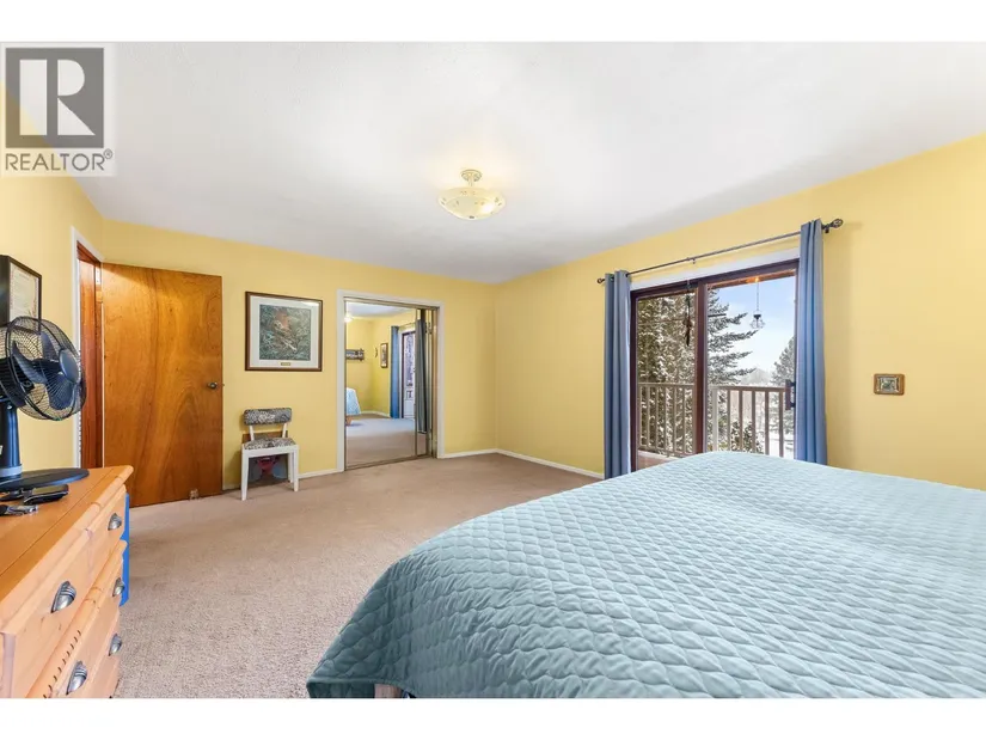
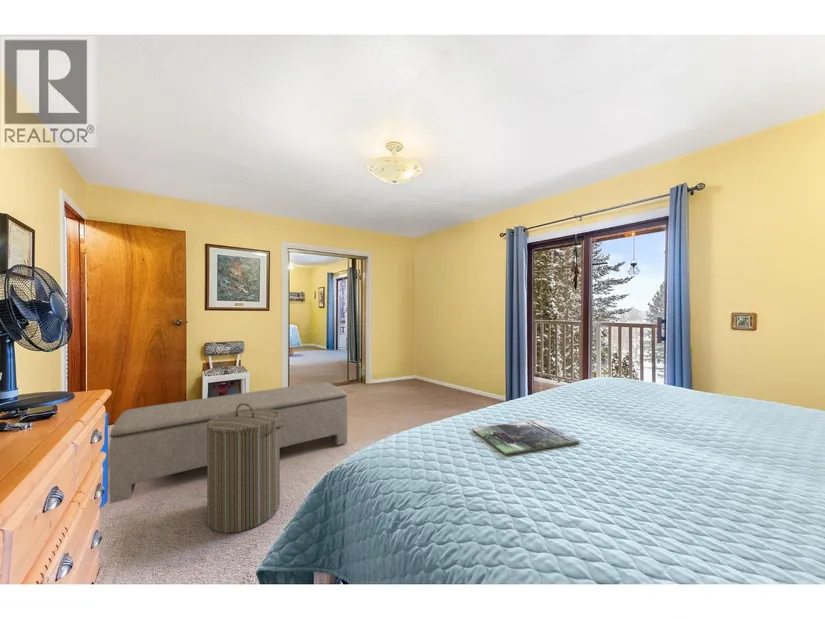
+ magazine (523, 435)
+ laundry hamper (245, 457)
+ bench (244, 409)
